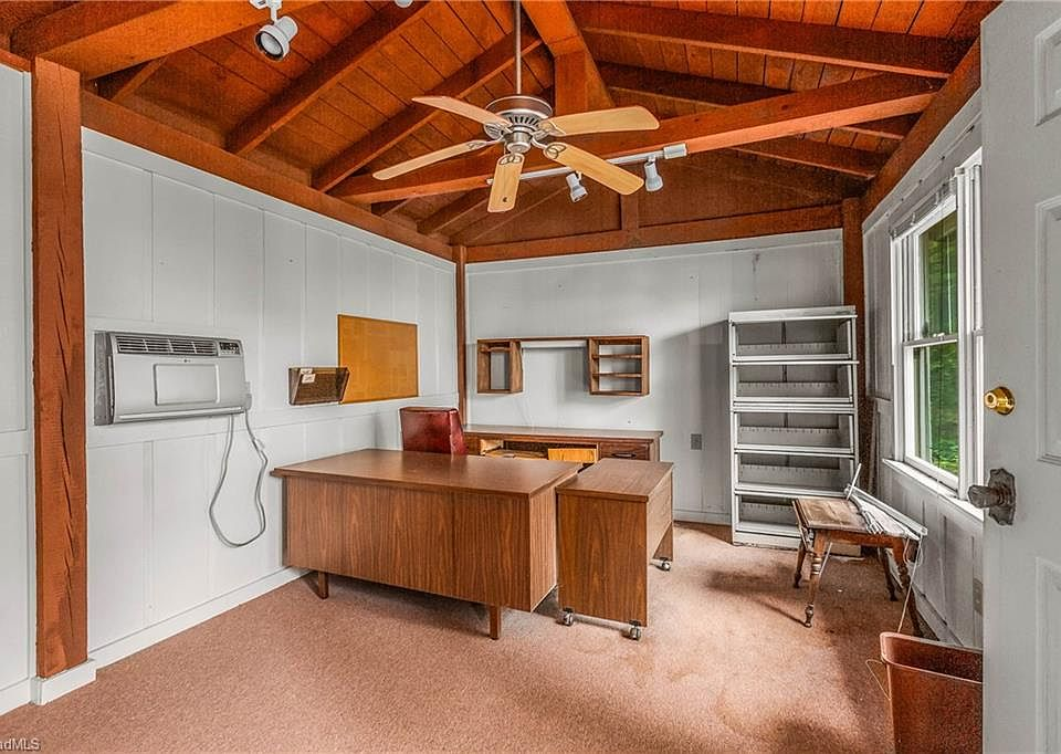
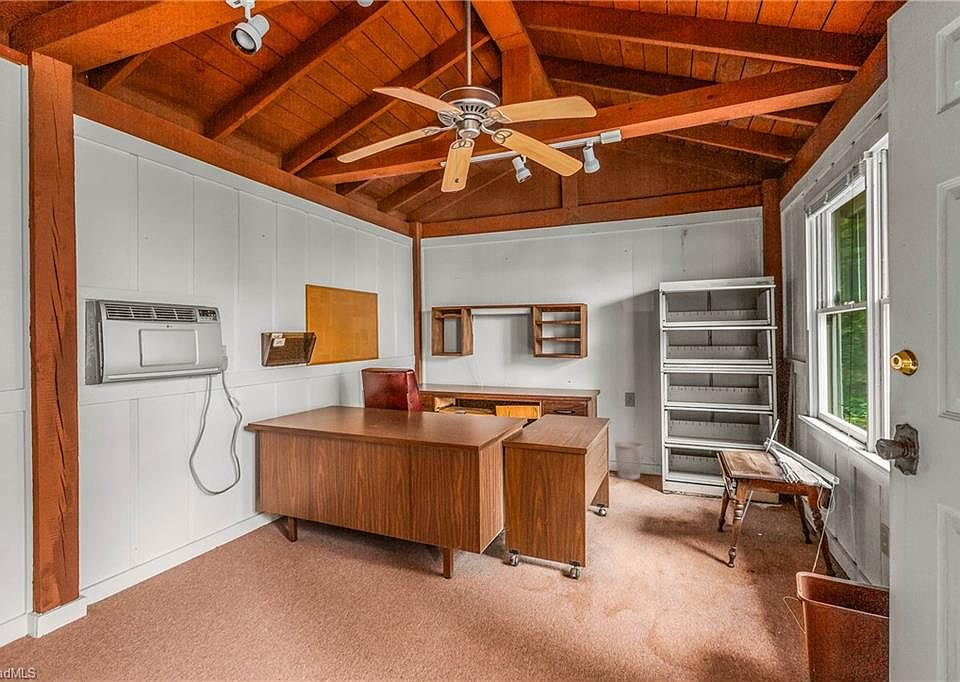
+ wastebasket (628, 460)
